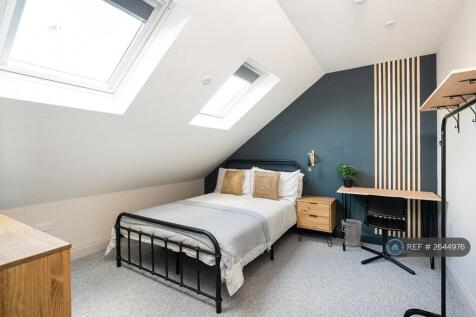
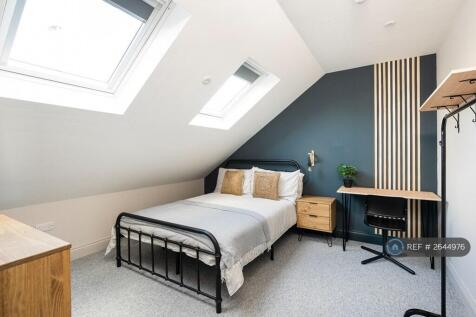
- wastebasket (351, 233)
